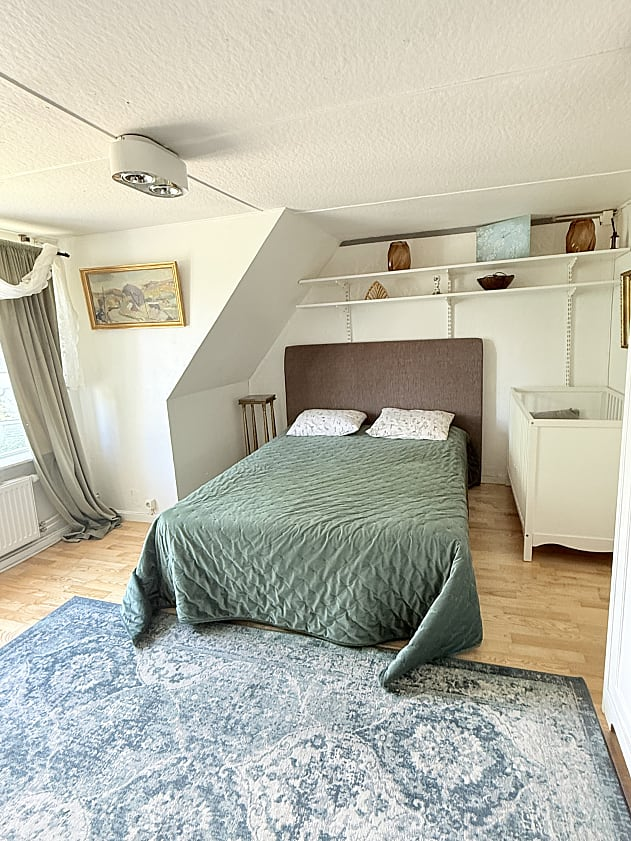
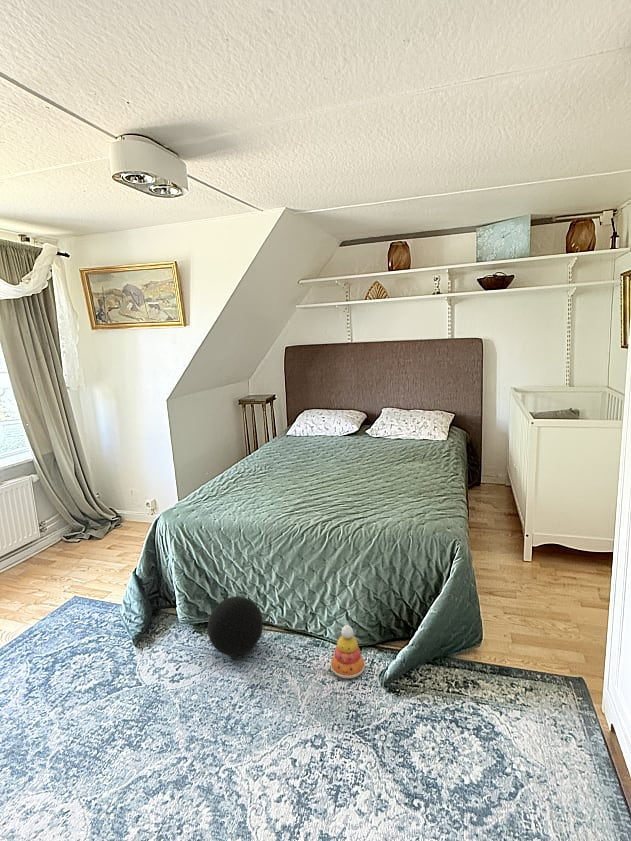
+ ball (235, 625)
+ stacking toy (346, 647)
